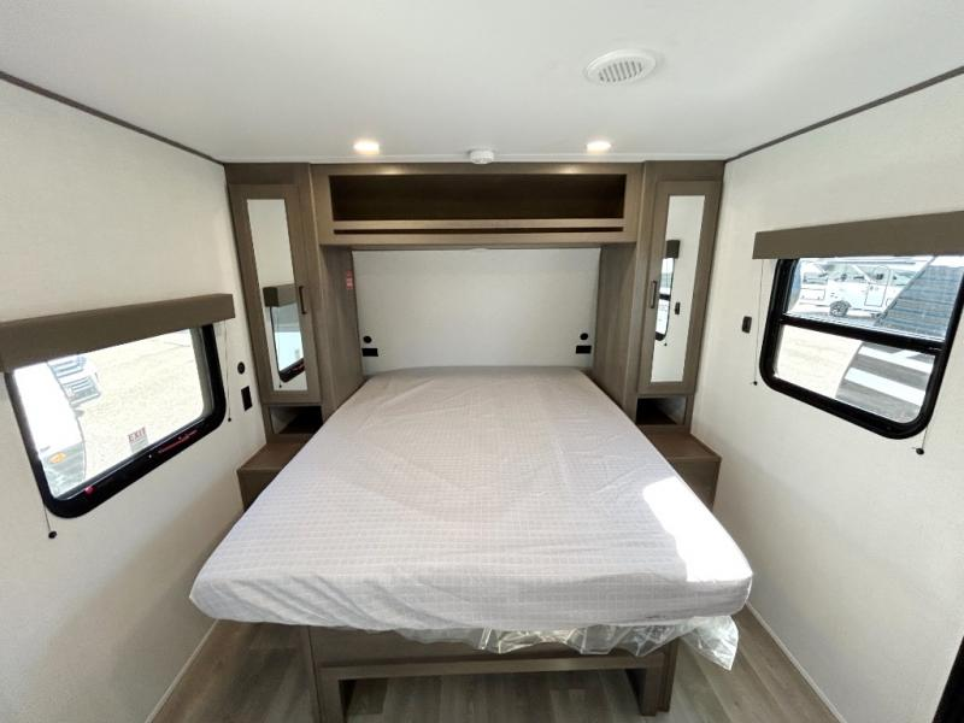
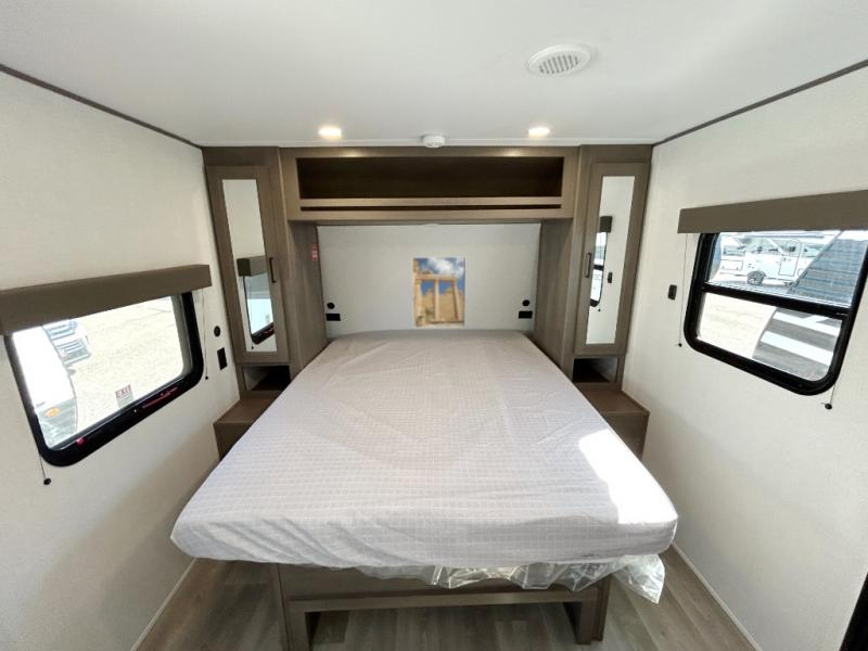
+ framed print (438, 292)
